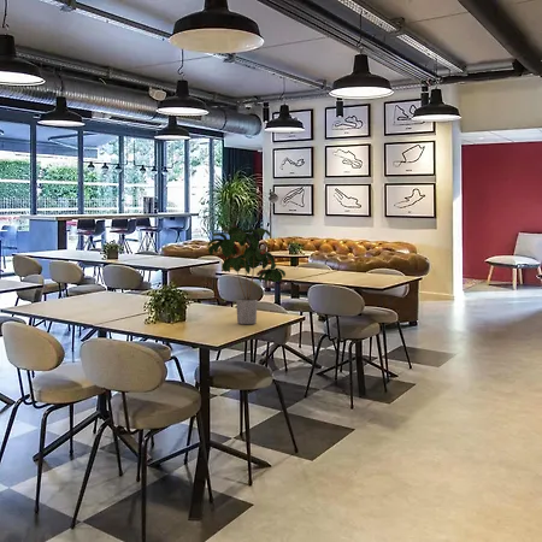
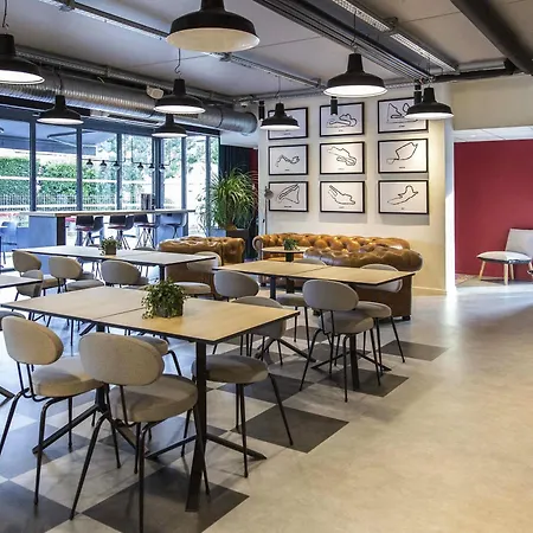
- potted plant (246, 275)
